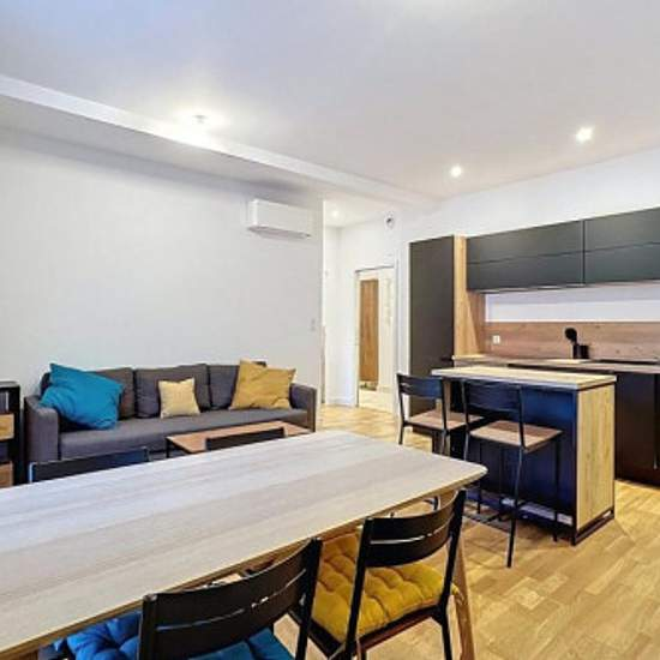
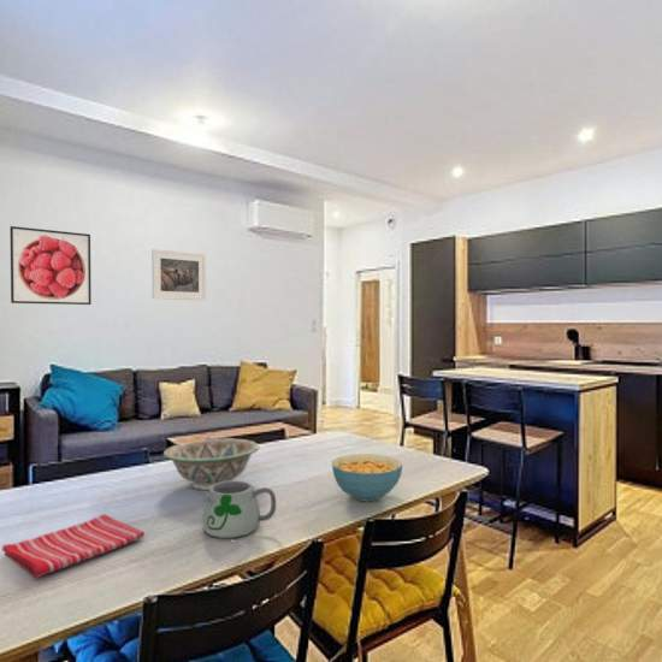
+ cereal bowl (366, 480)
+ decorative bowl (212, 465)
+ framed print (52, 267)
+ dish towel (75, 542)
+ mug (237, 509)
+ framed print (179, 276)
